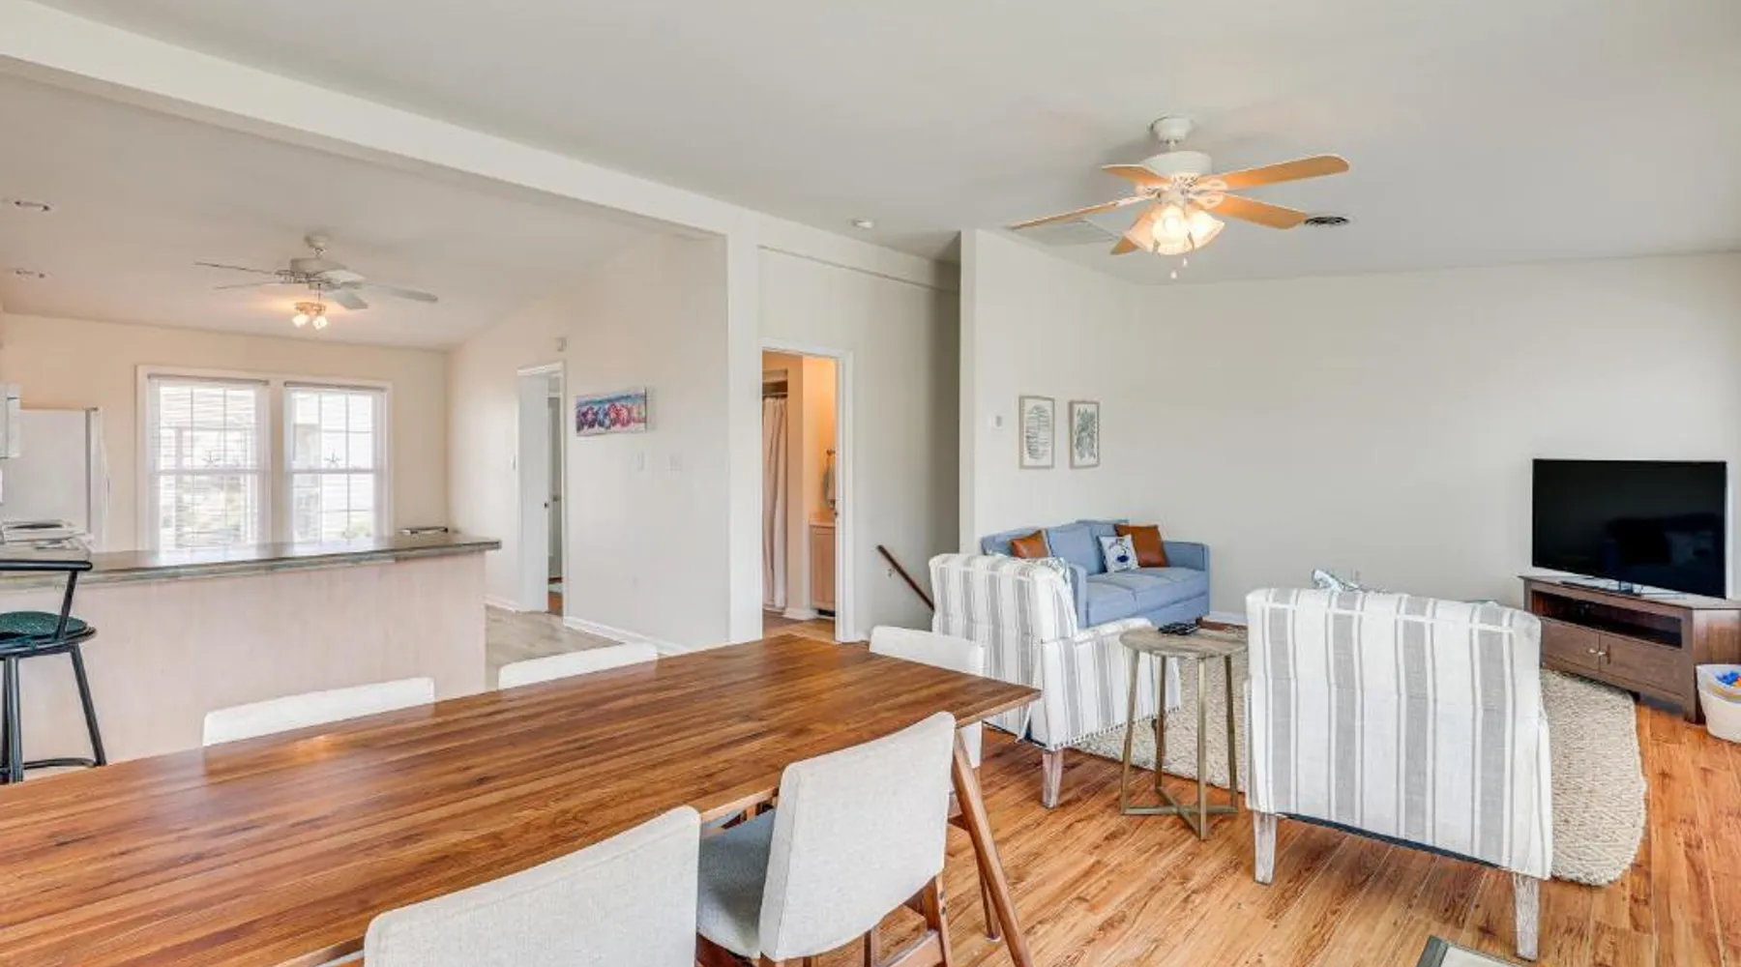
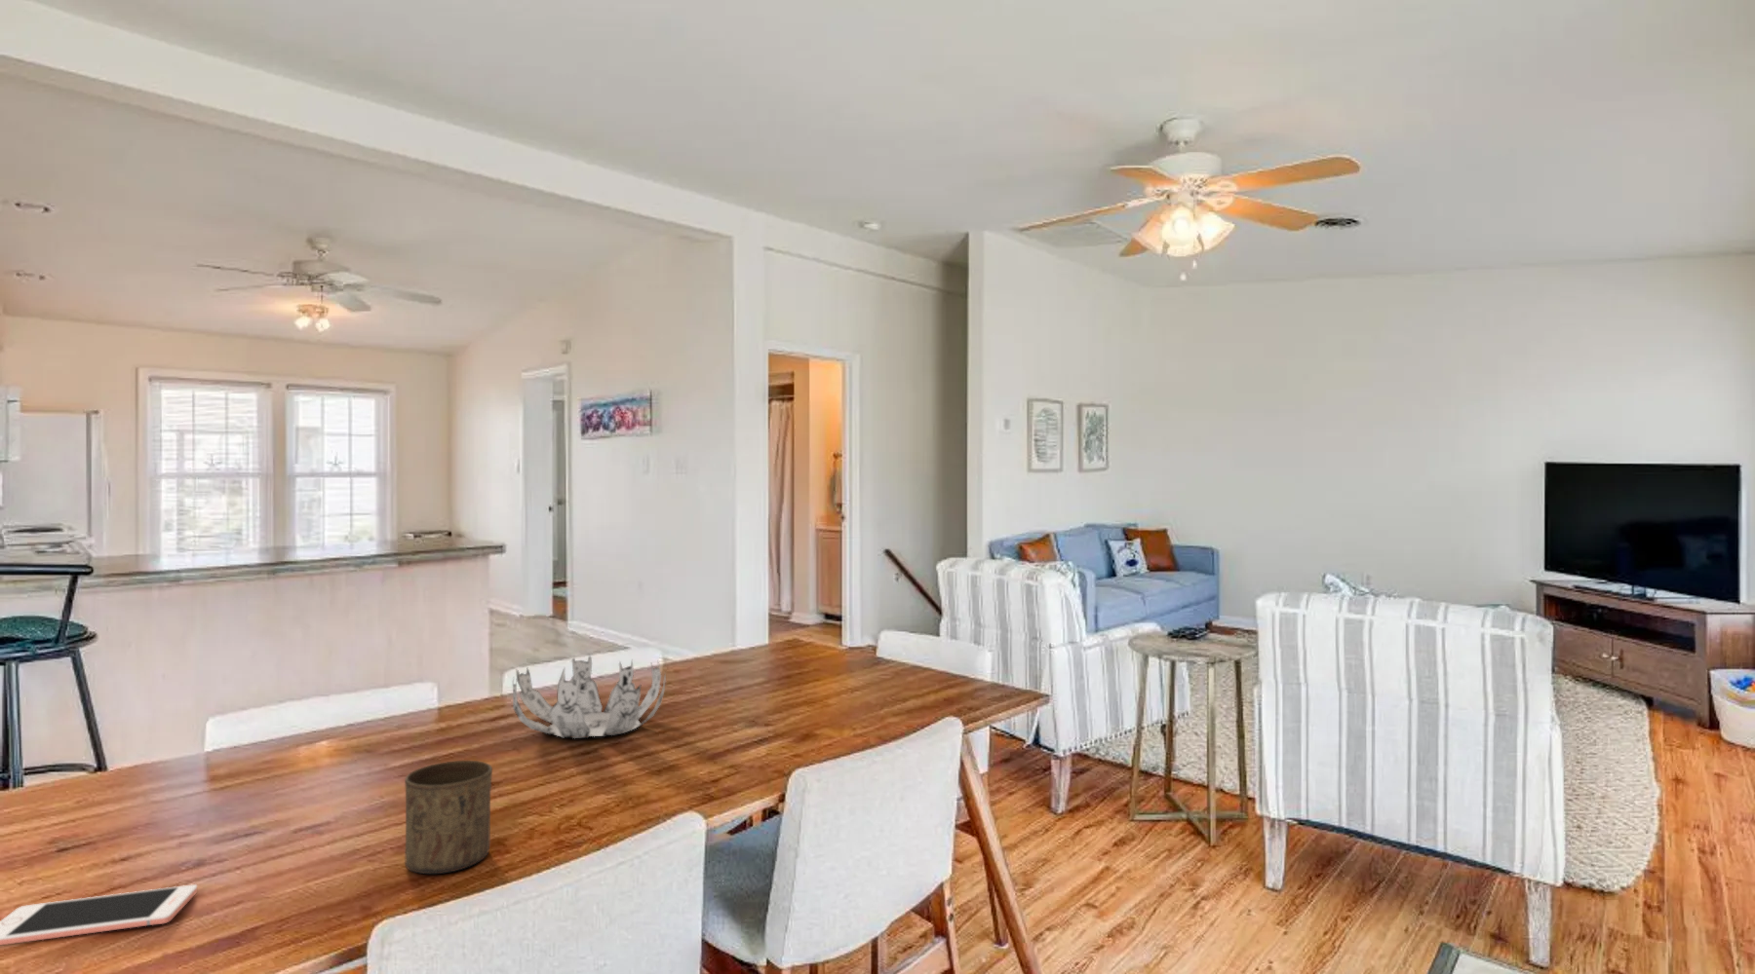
+ cup (449, 816)
+ decorative bowl (589, 690)
+ cell phone (92, 914)
